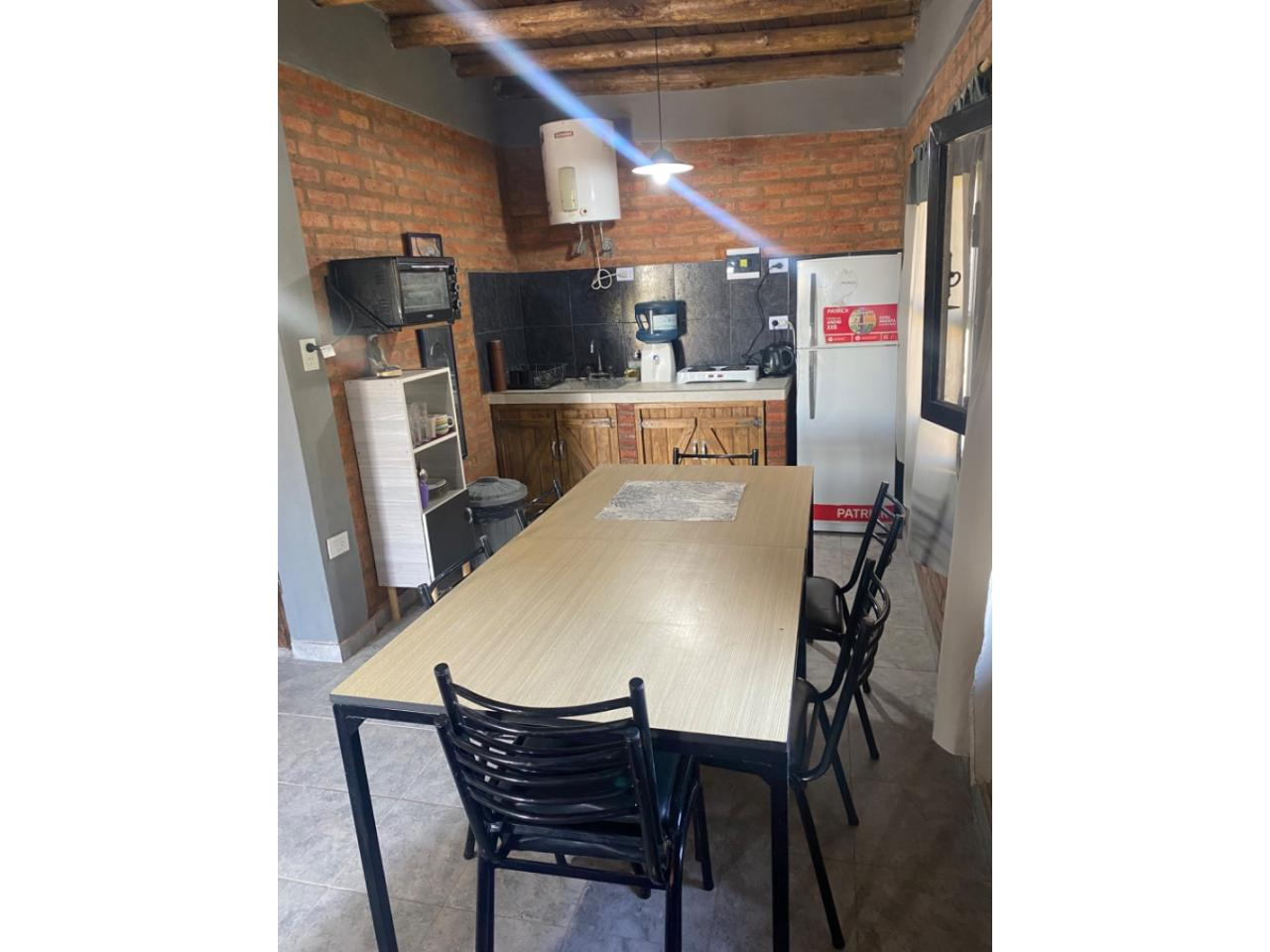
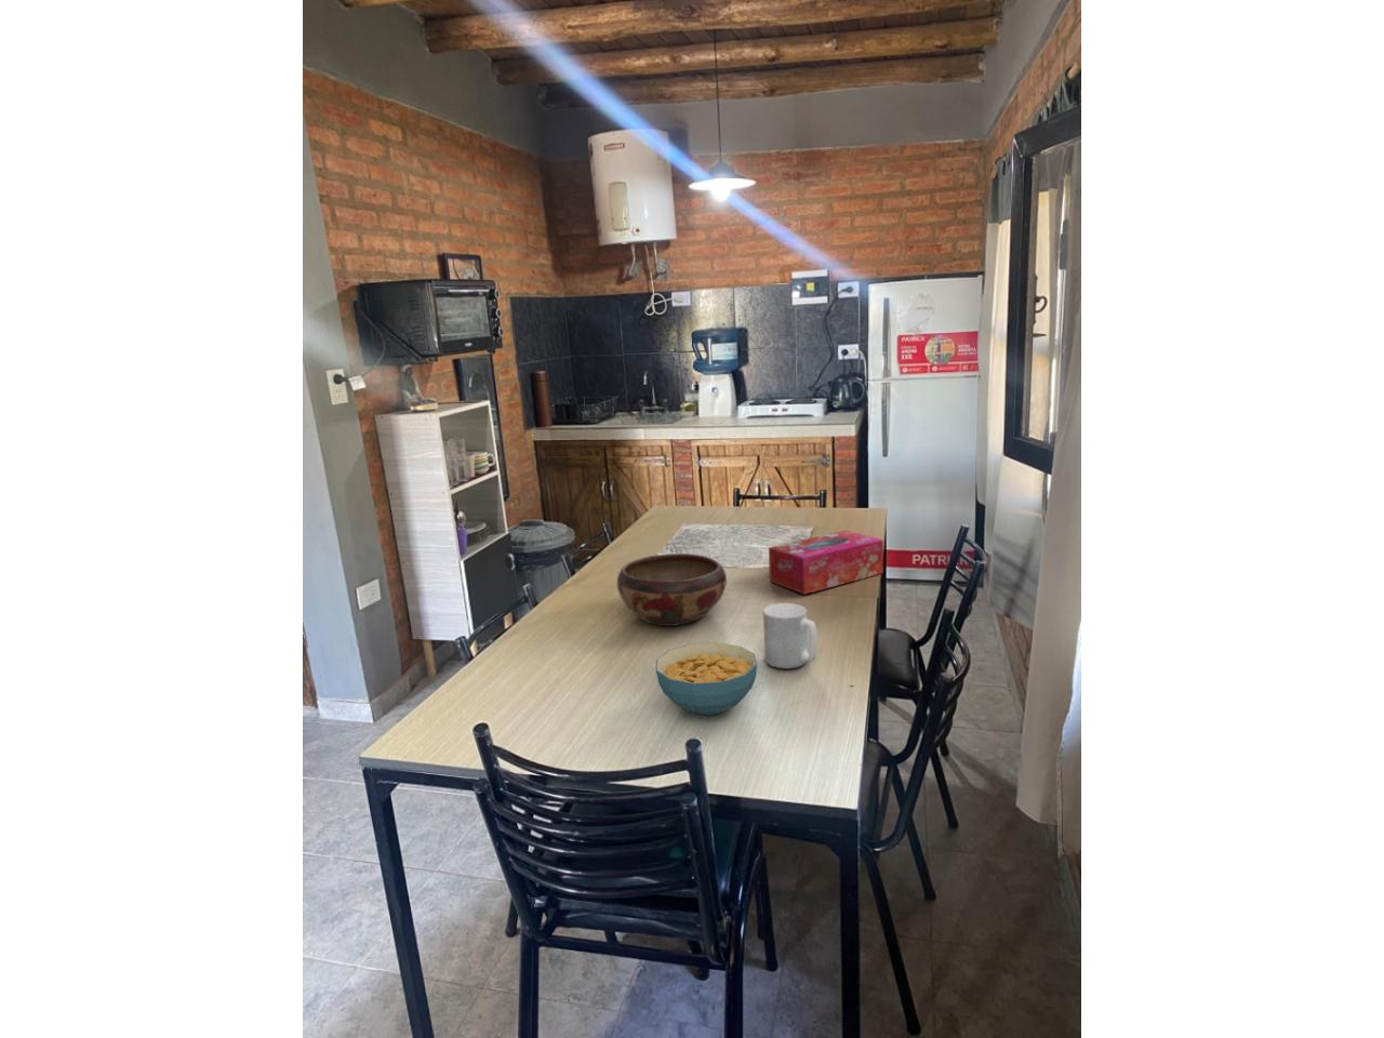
+ decorative bowl (671, 590)
+ cereal bowl (707, 685)
+ mug (790, 636)
+ tissue box (826, 560)
